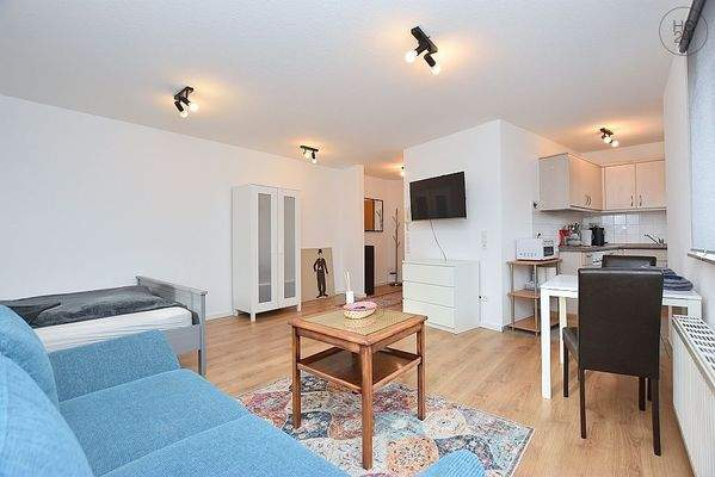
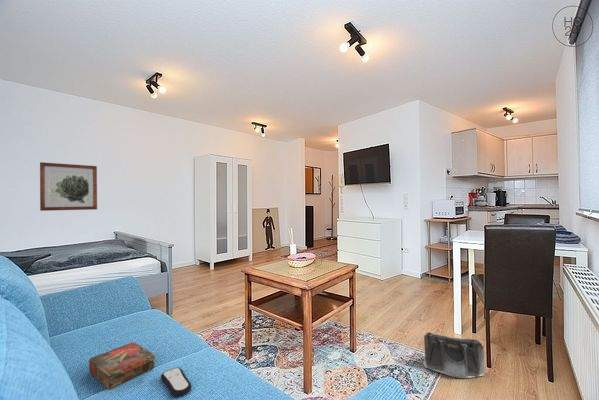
+ wall art (70, 187)
+ book (122, 363)
+ remote control (176, 381)
+ saddlebag (452, 351)
